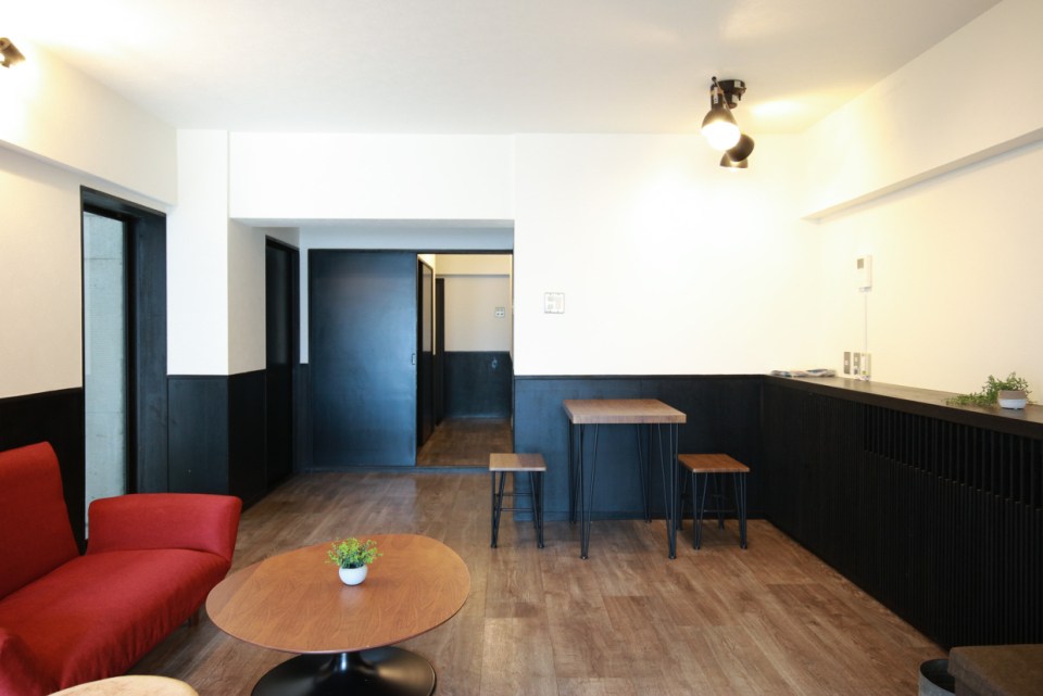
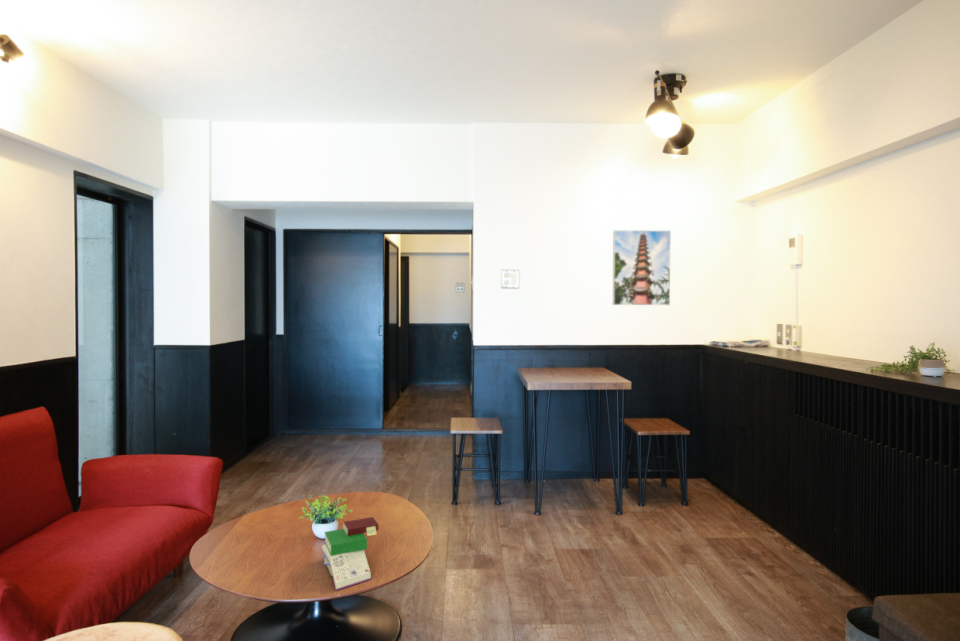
+ book (352, 549)
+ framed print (641, 267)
